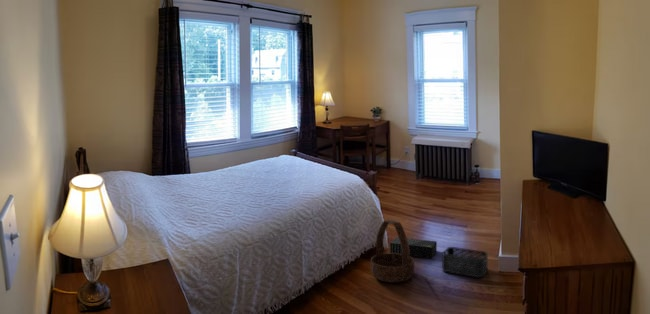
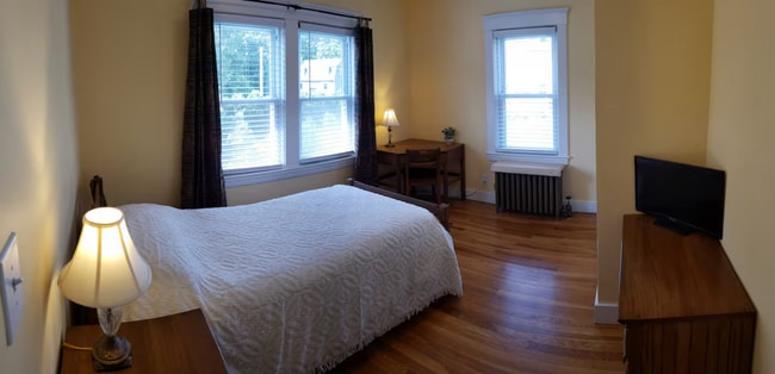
- storage bin (464, 261)
- basket (392, 253)
- shoe box (413, 247)
